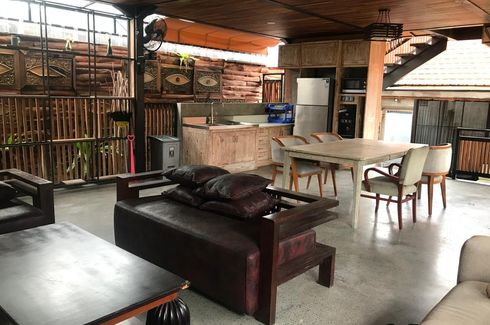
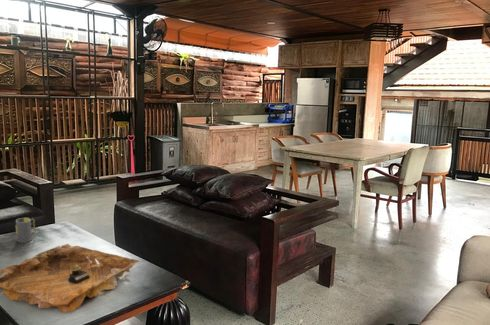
+ decorative tray (63, 274)
+ mug (25, 229)
